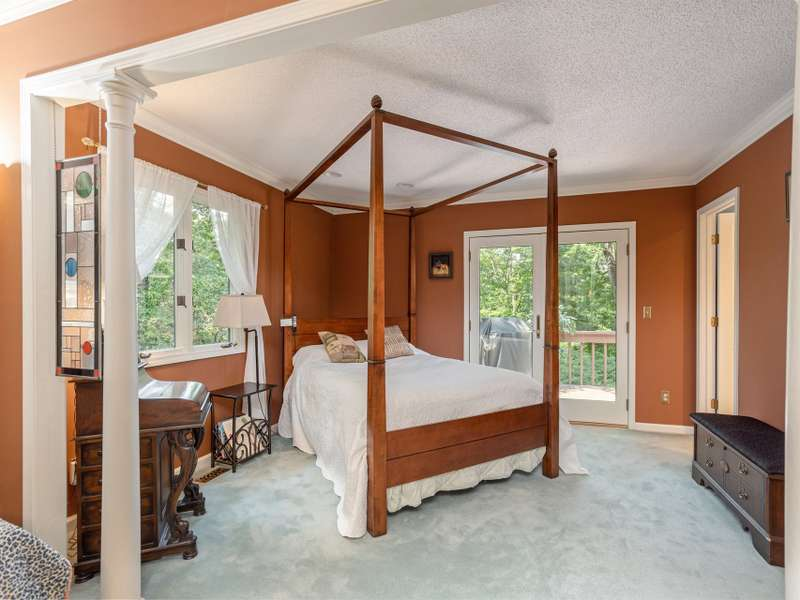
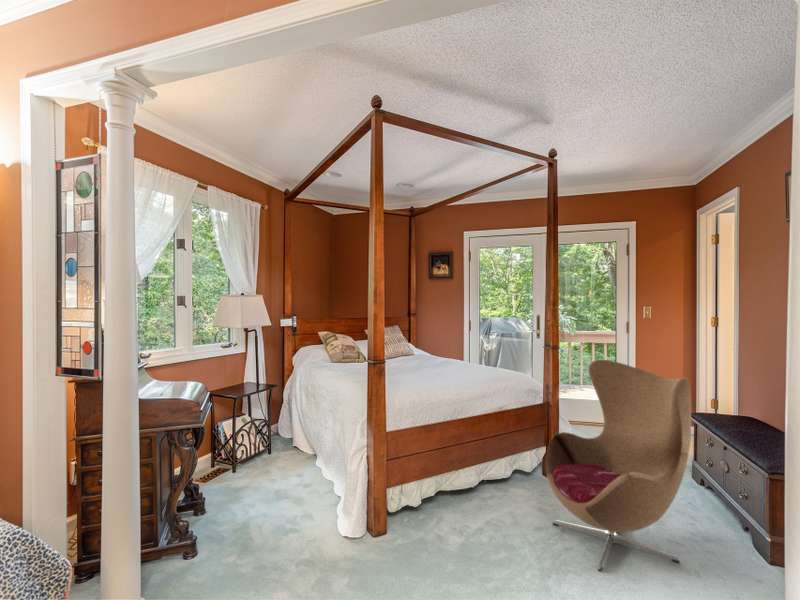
+ armchair (617, 454)
